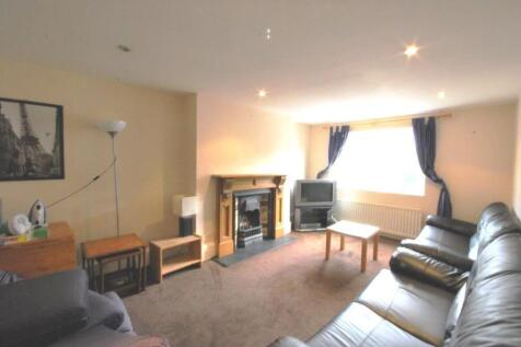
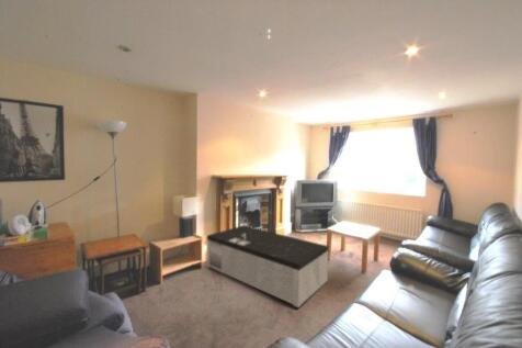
+ coffee table (263, 254)
